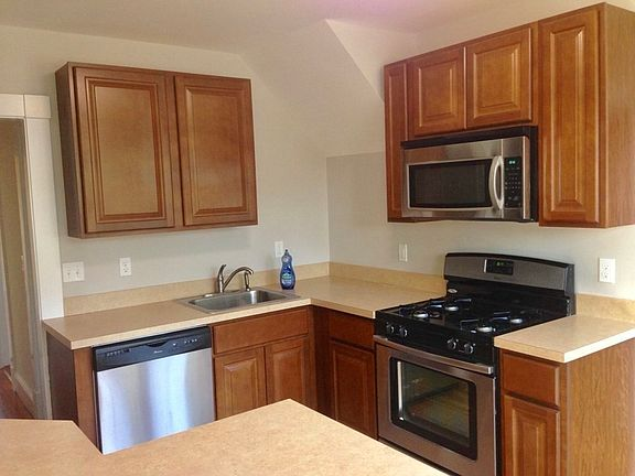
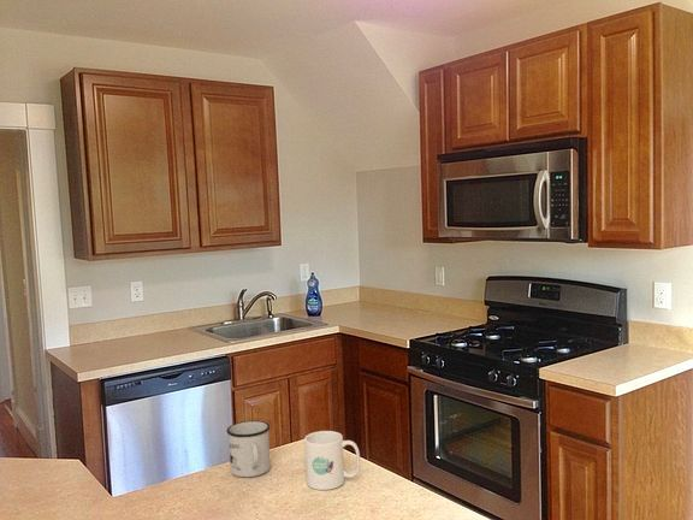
+ mug (332, 459)
+ mug (250, 450)
